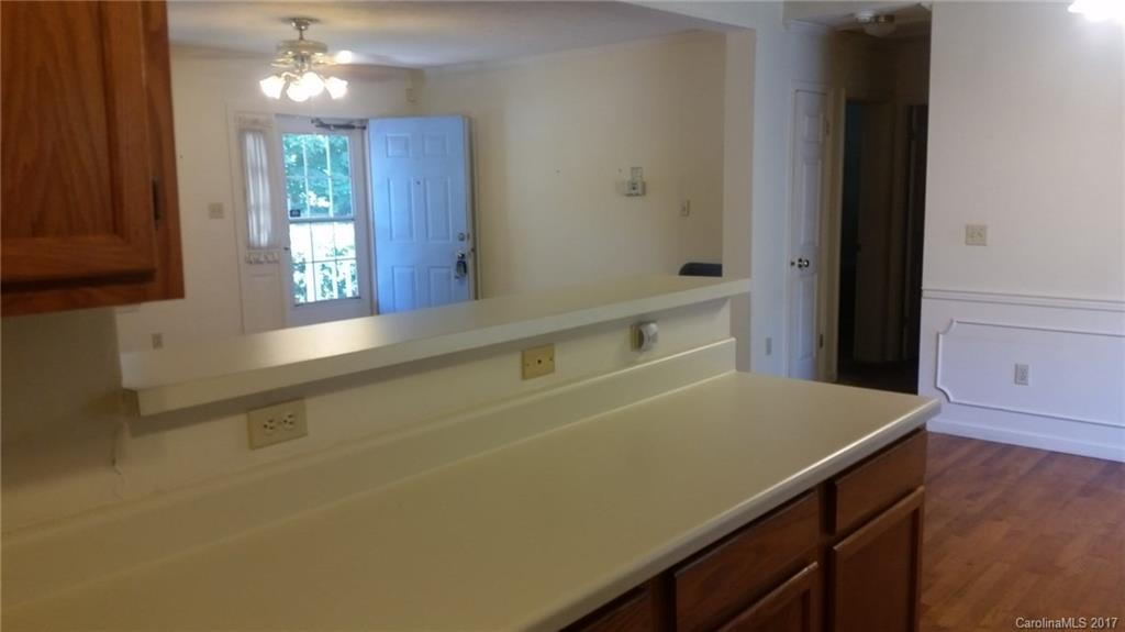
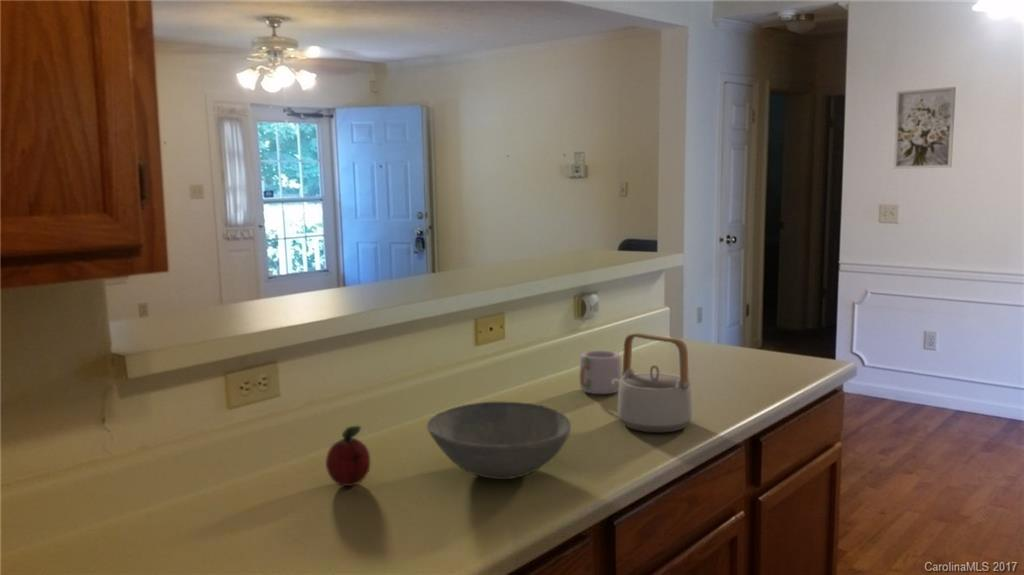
+ mug (599, 372)
+ wall art (923, 128)
+ teapot (648, 378)
+ bowl (500, 445)
+ fruit (349, 456)
